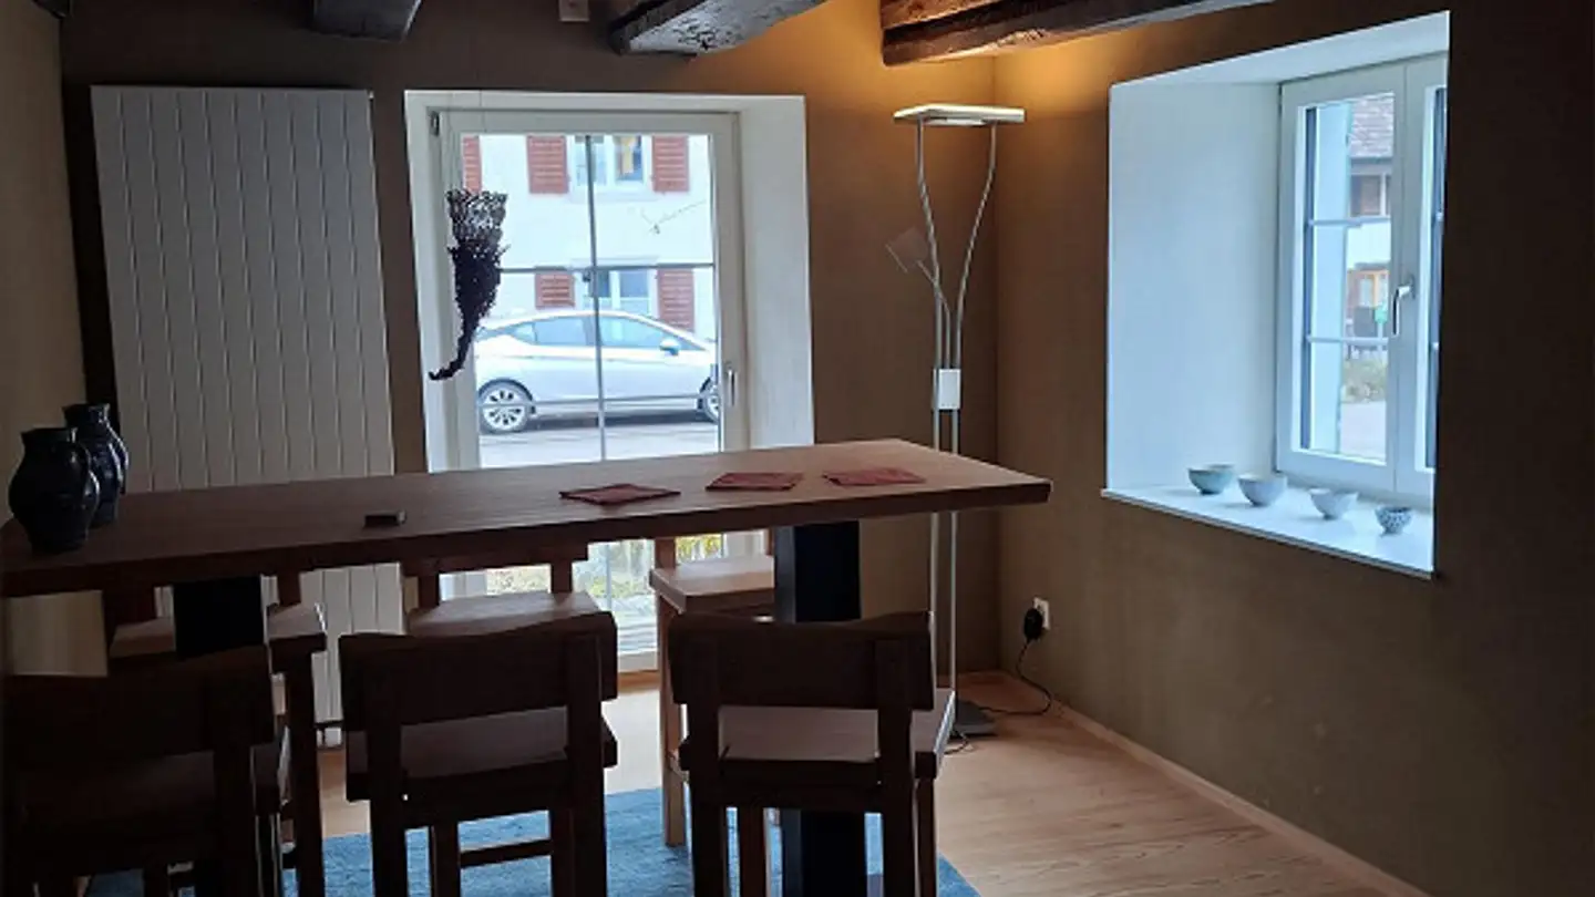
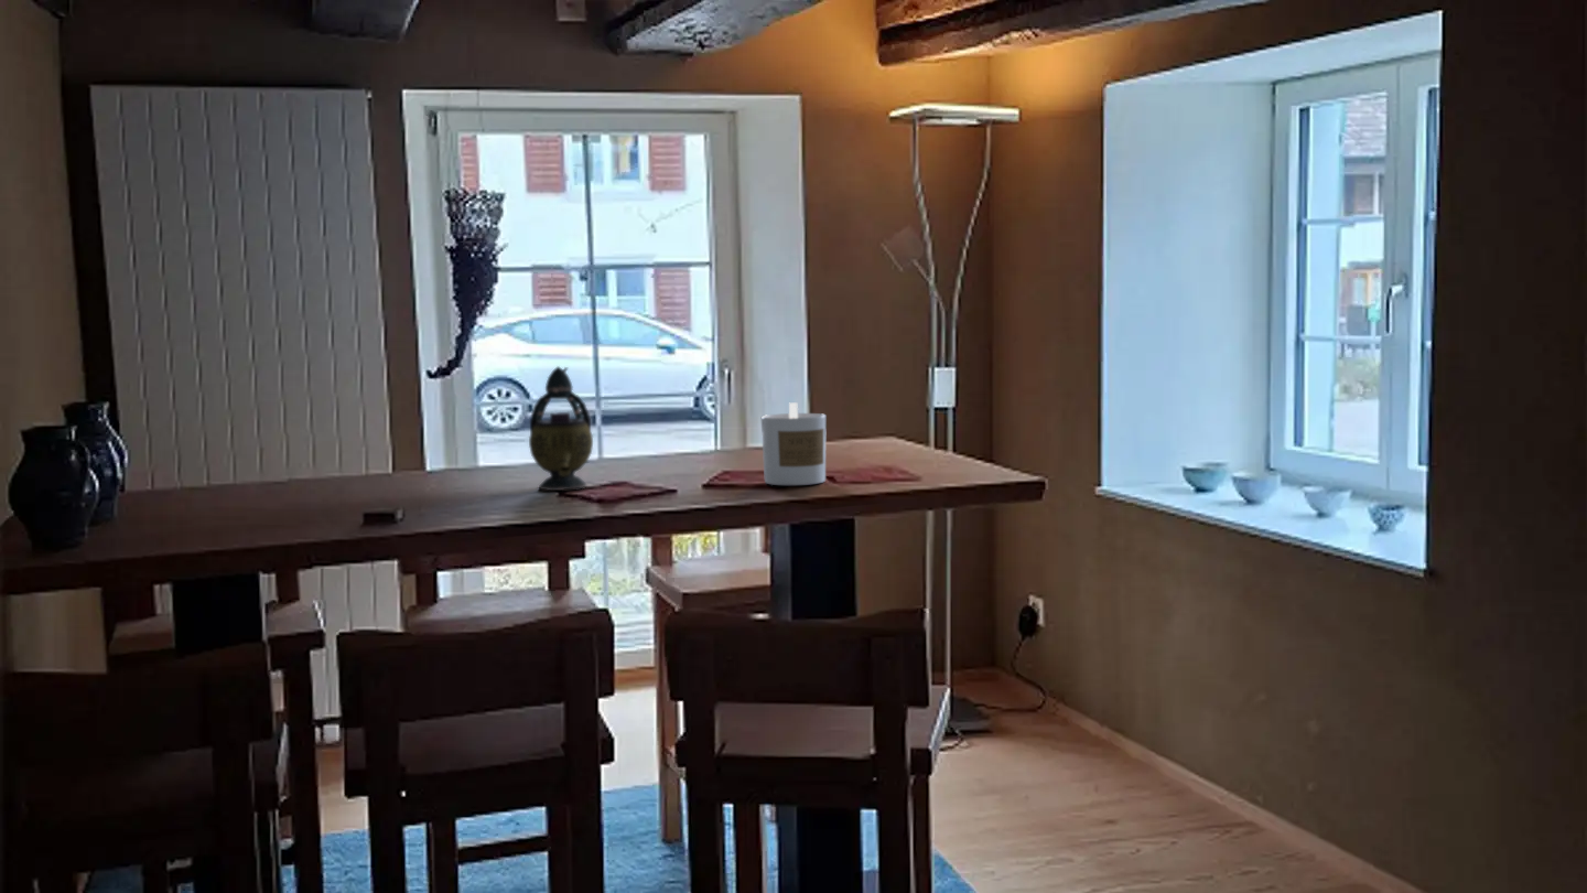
+ candle (794, 442)
+ teapot (561, 428)
